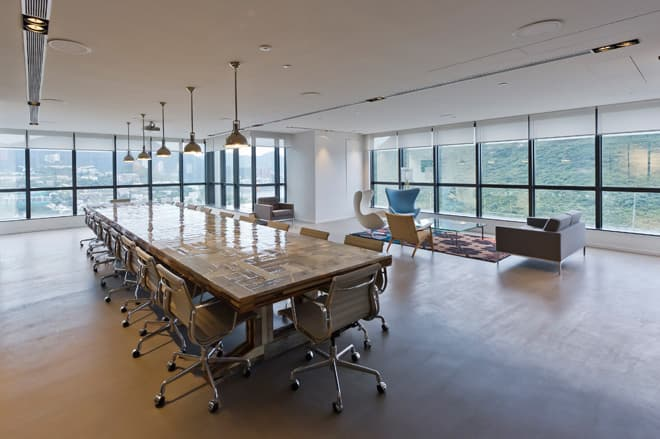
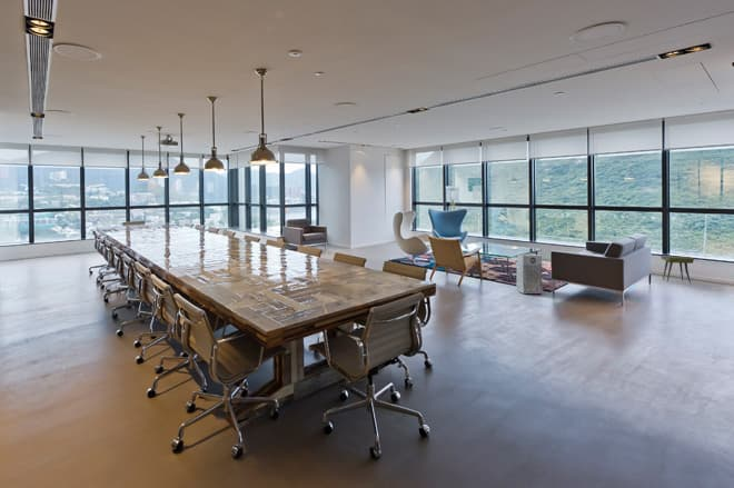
+ side table (680, 266)
+ air purifier (528, 272)
